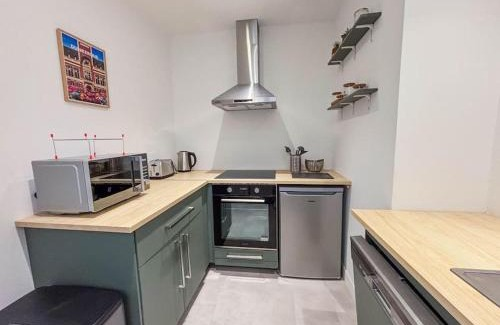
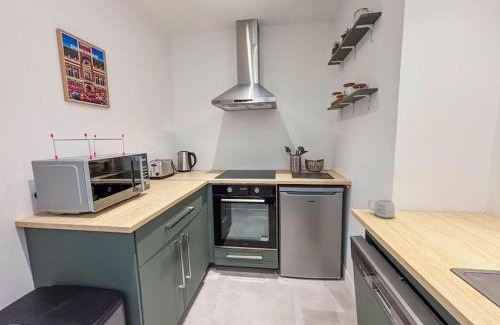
+ mug (380, 207)
